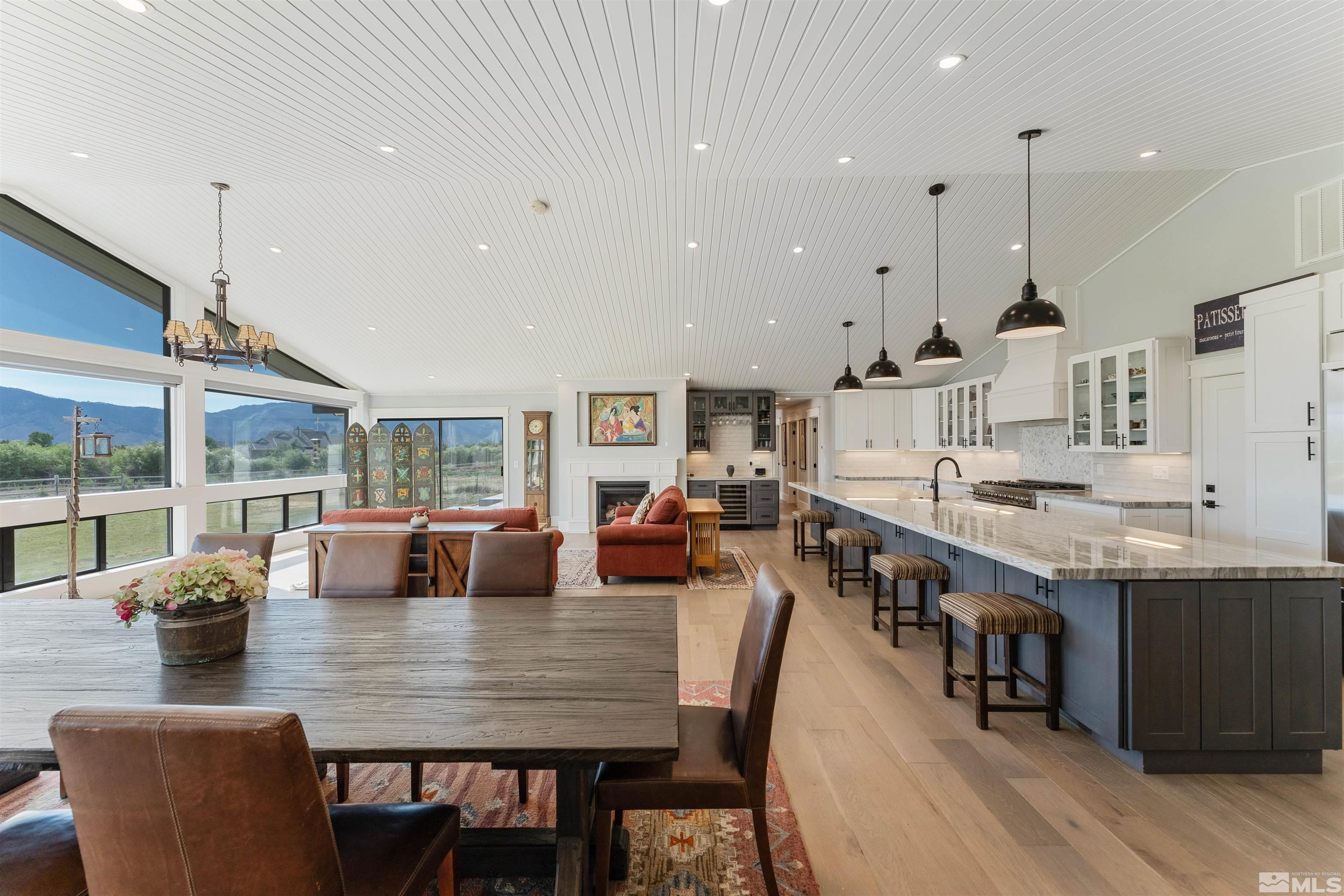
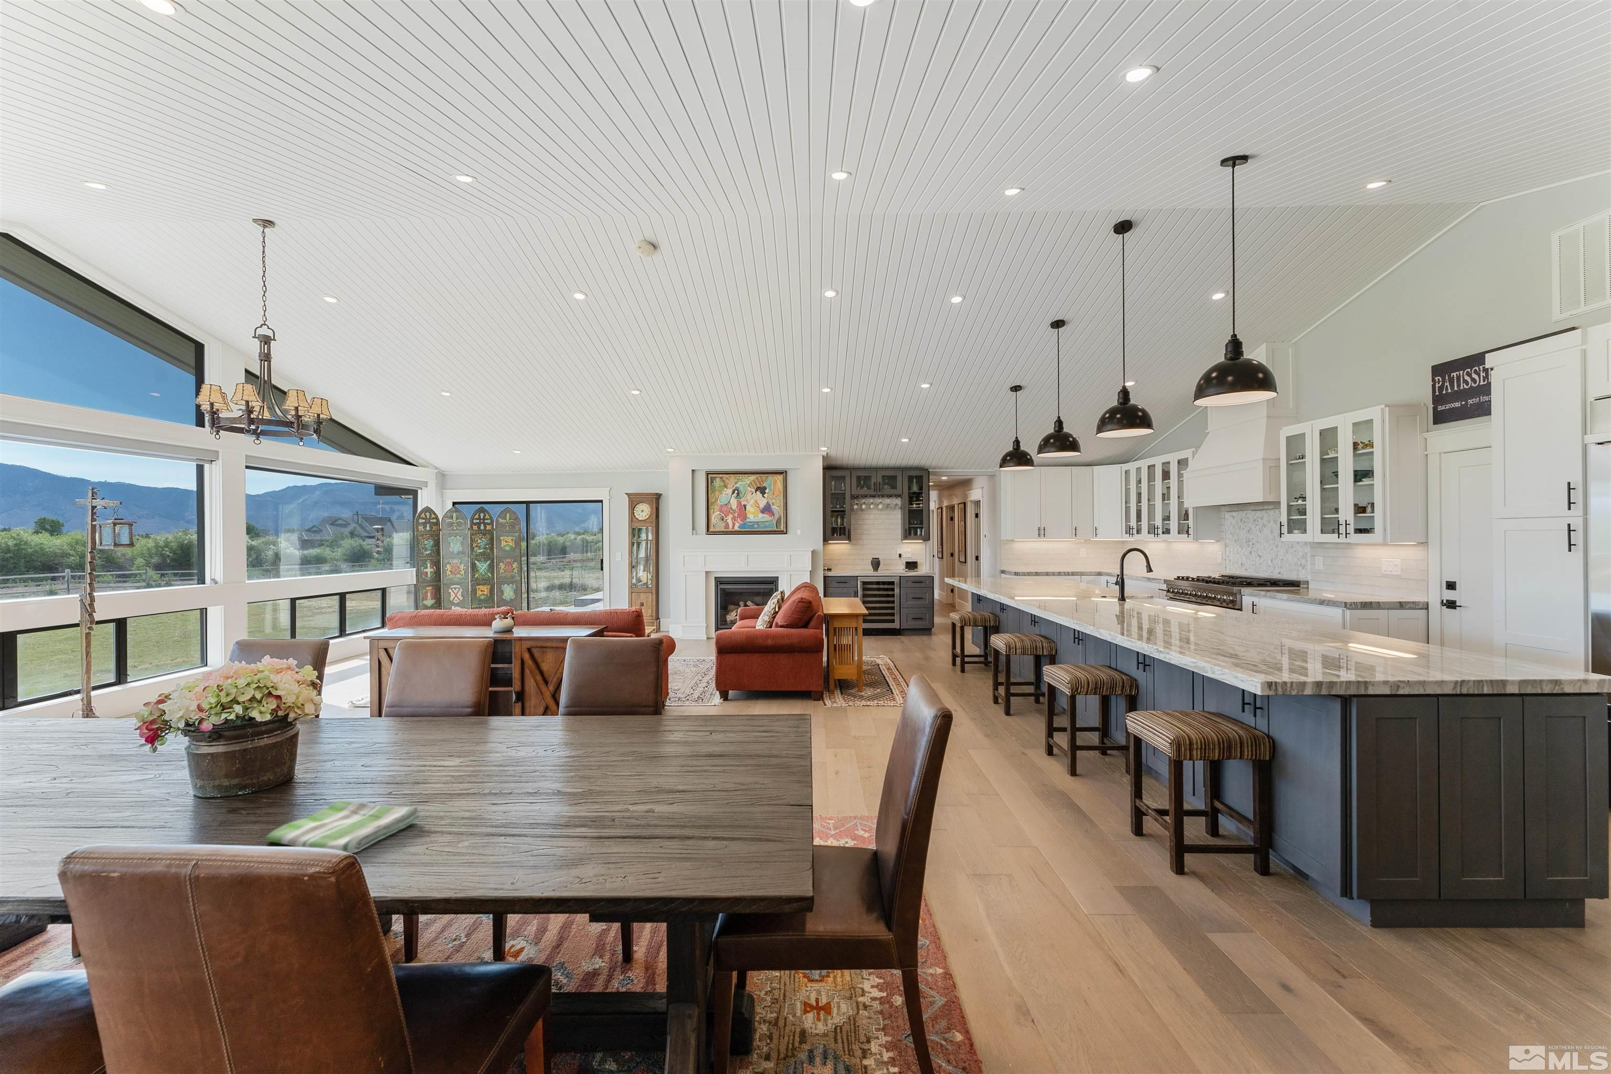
+ dish towel (346, 822)
